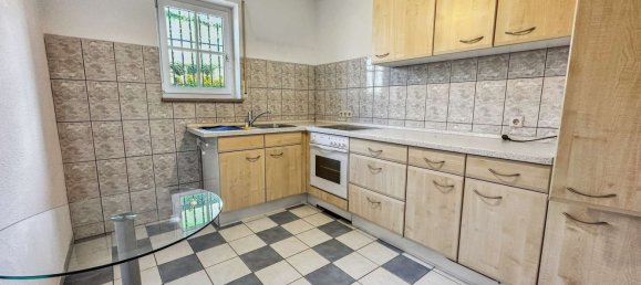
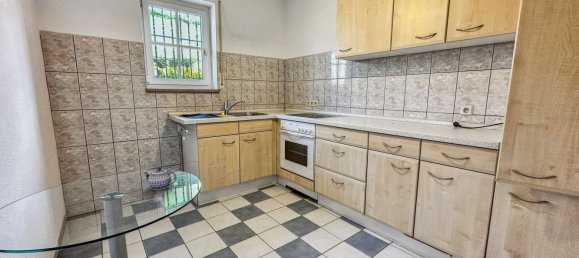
+ teapot (159, 177)
